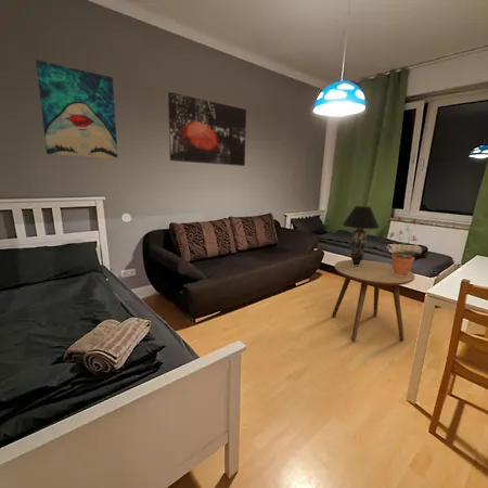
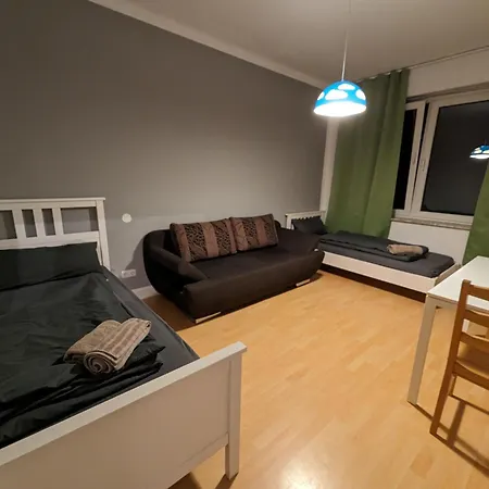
- wall art (80, 114)
- wall art (210, 132)
- potted plant (402, 245)
- side table (364, 296)
- table lamp (359, 236)
